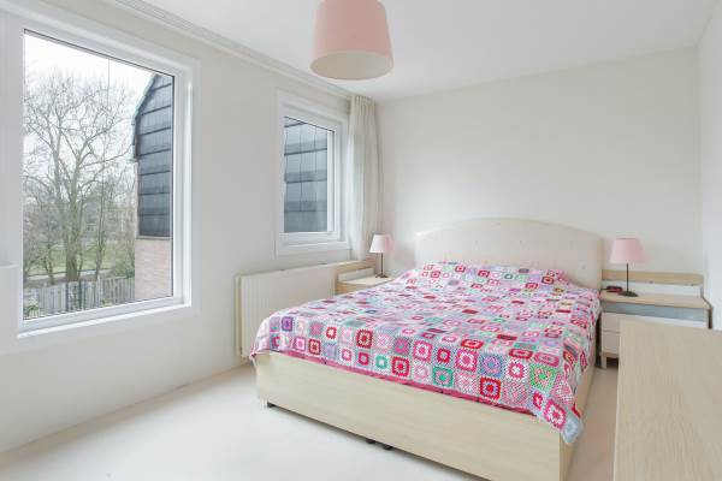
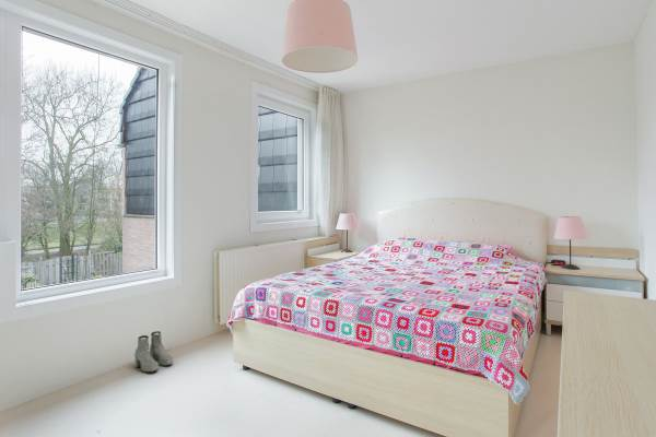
+ boots (153, 350)
